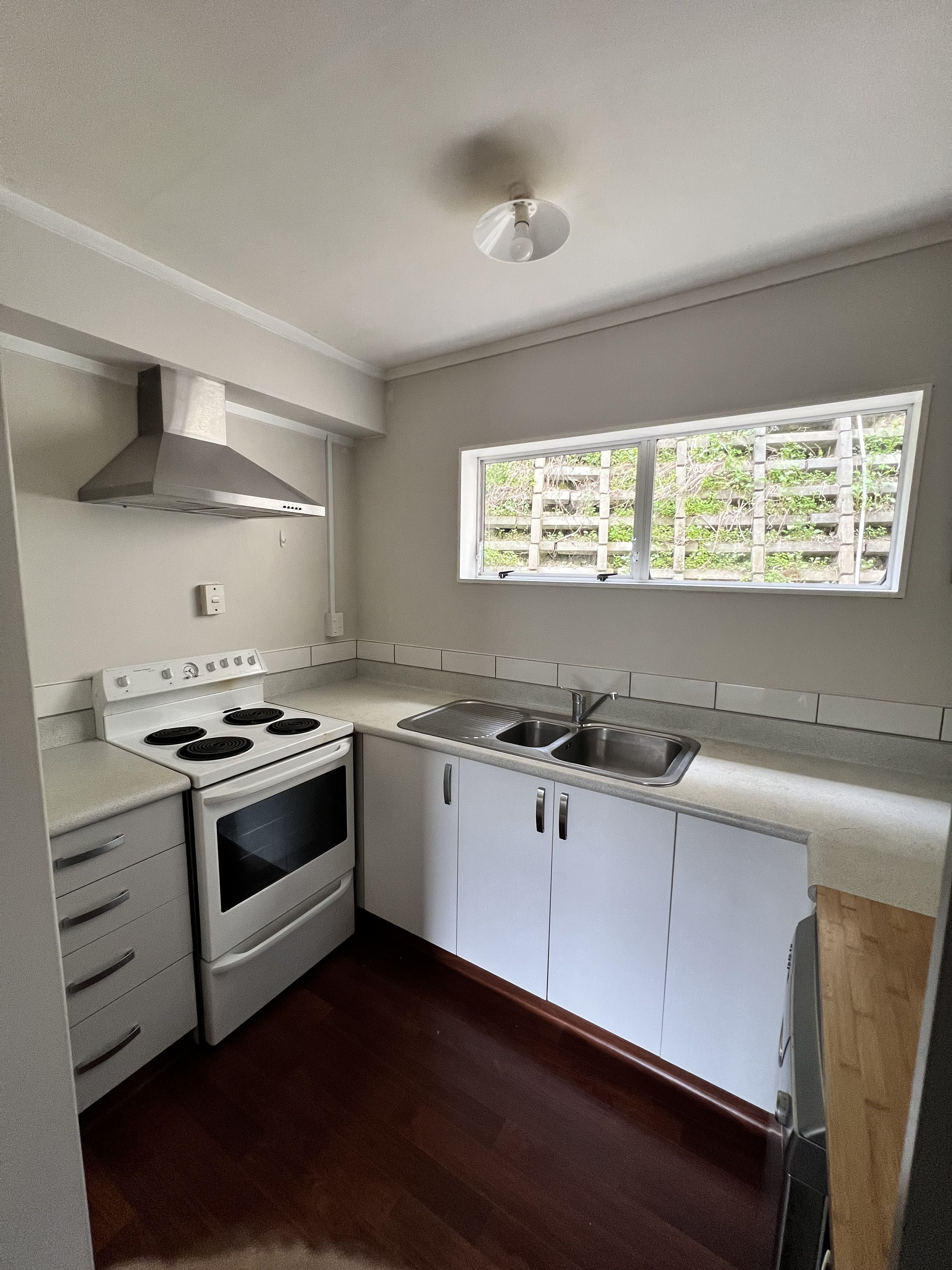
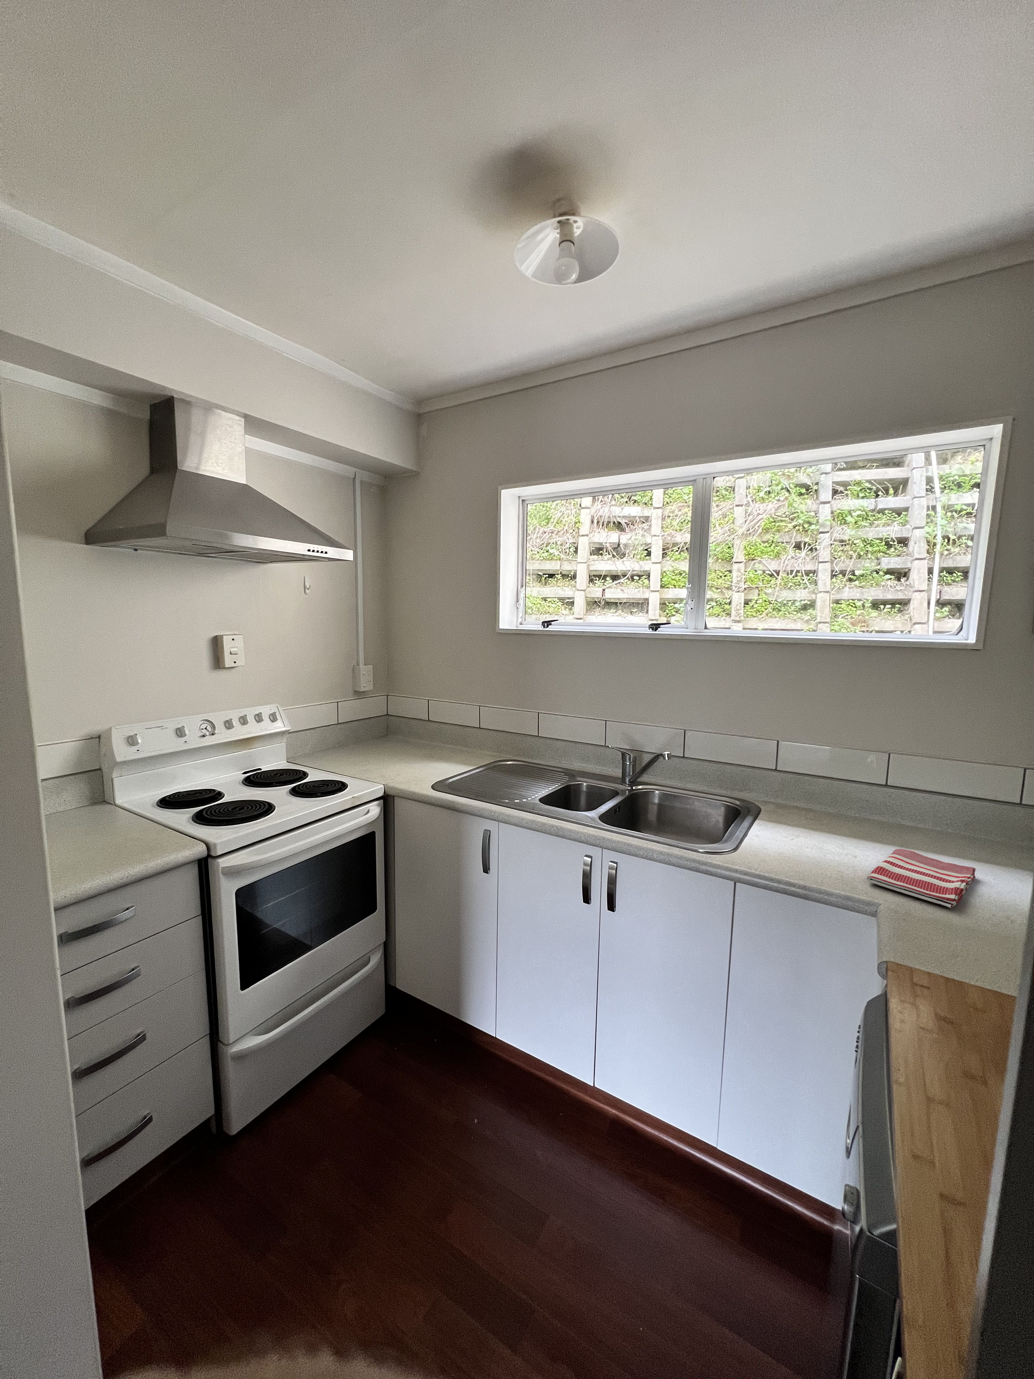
+ dish towel (922, 874)
